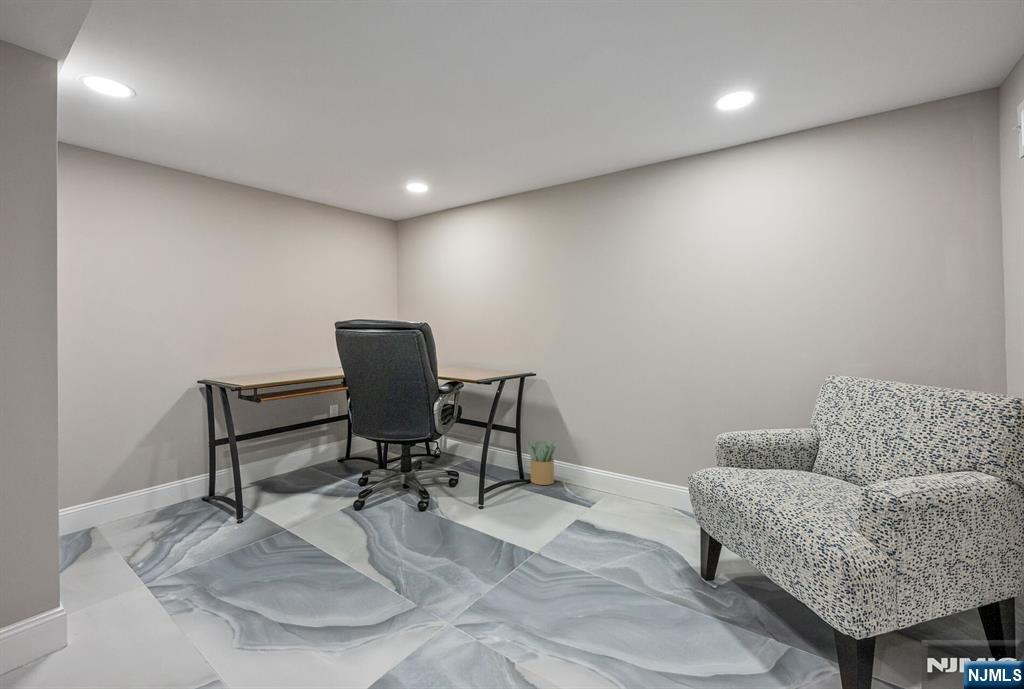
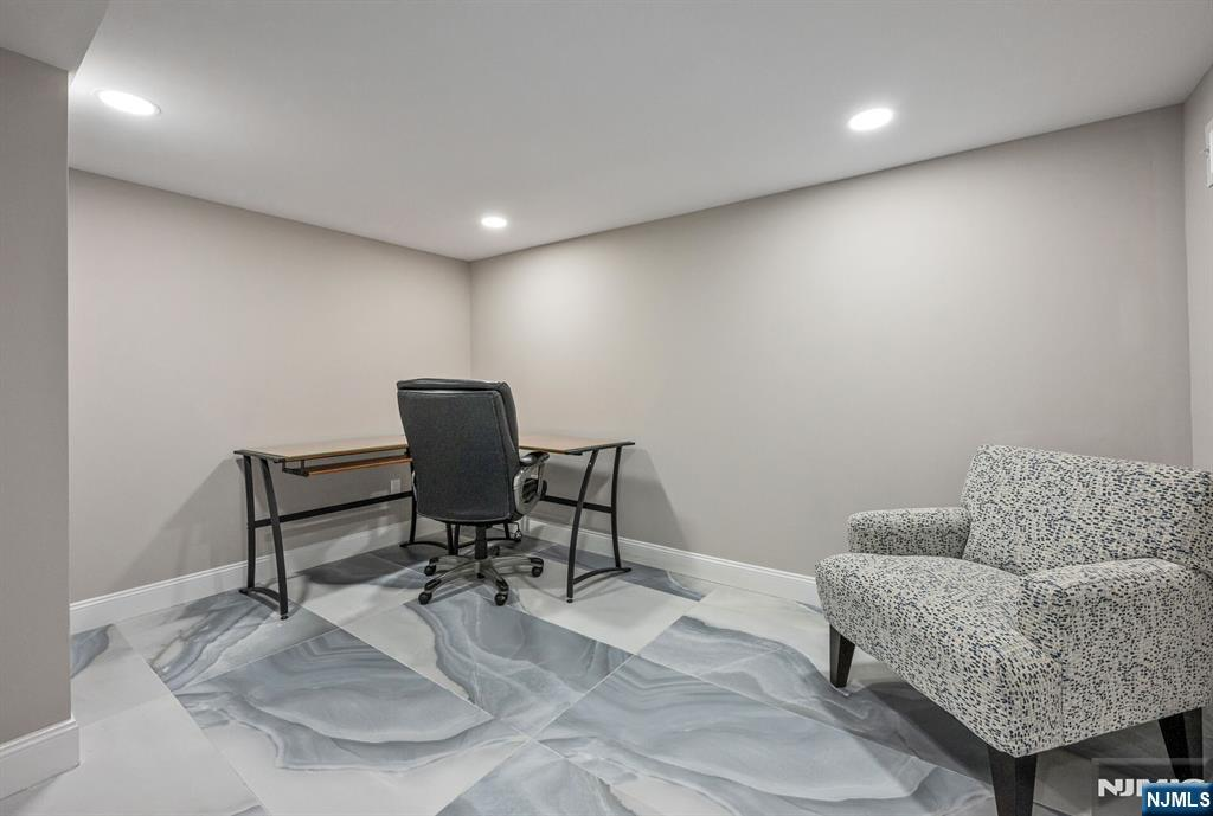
- potted plant (540, 461)
